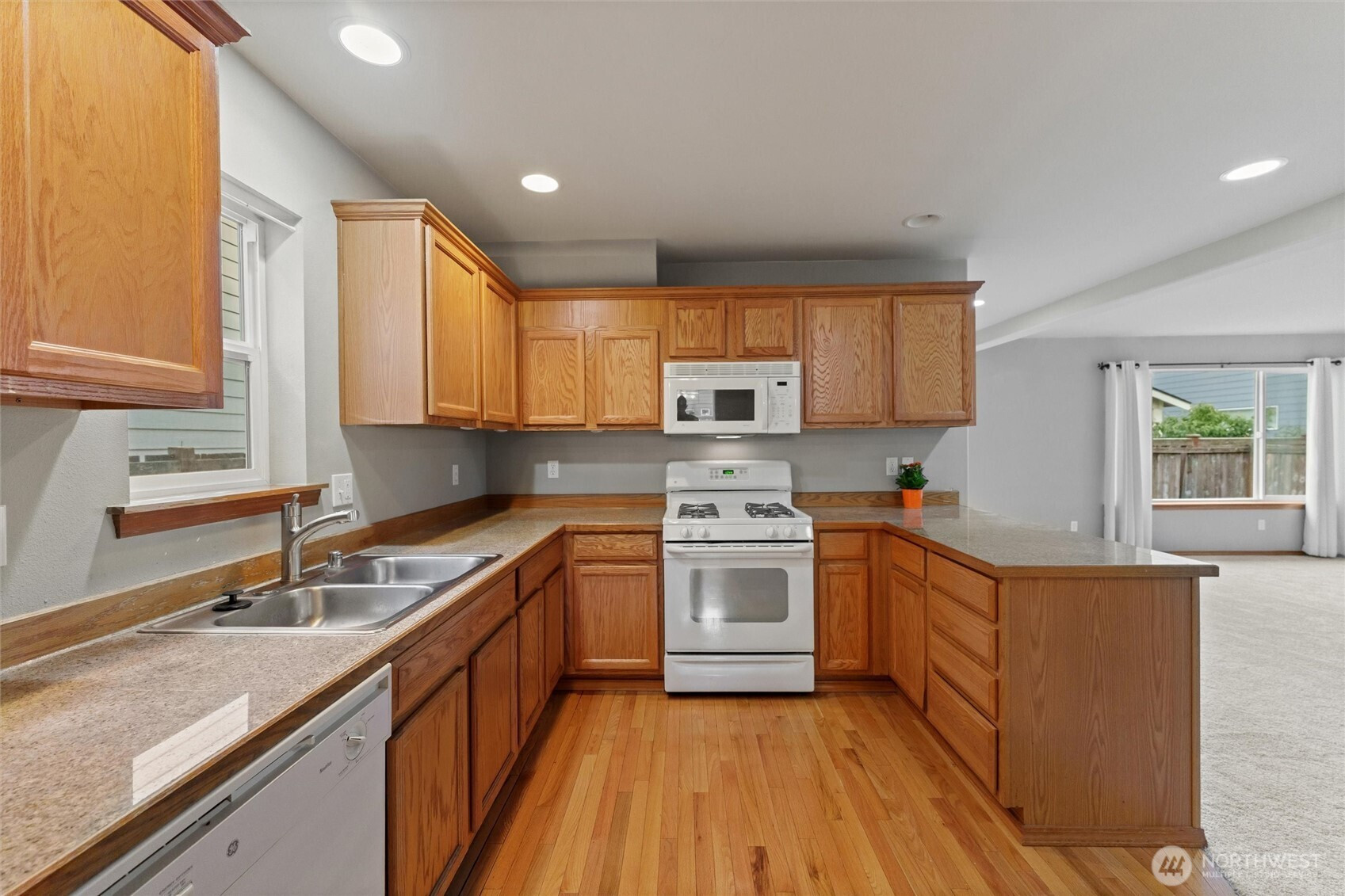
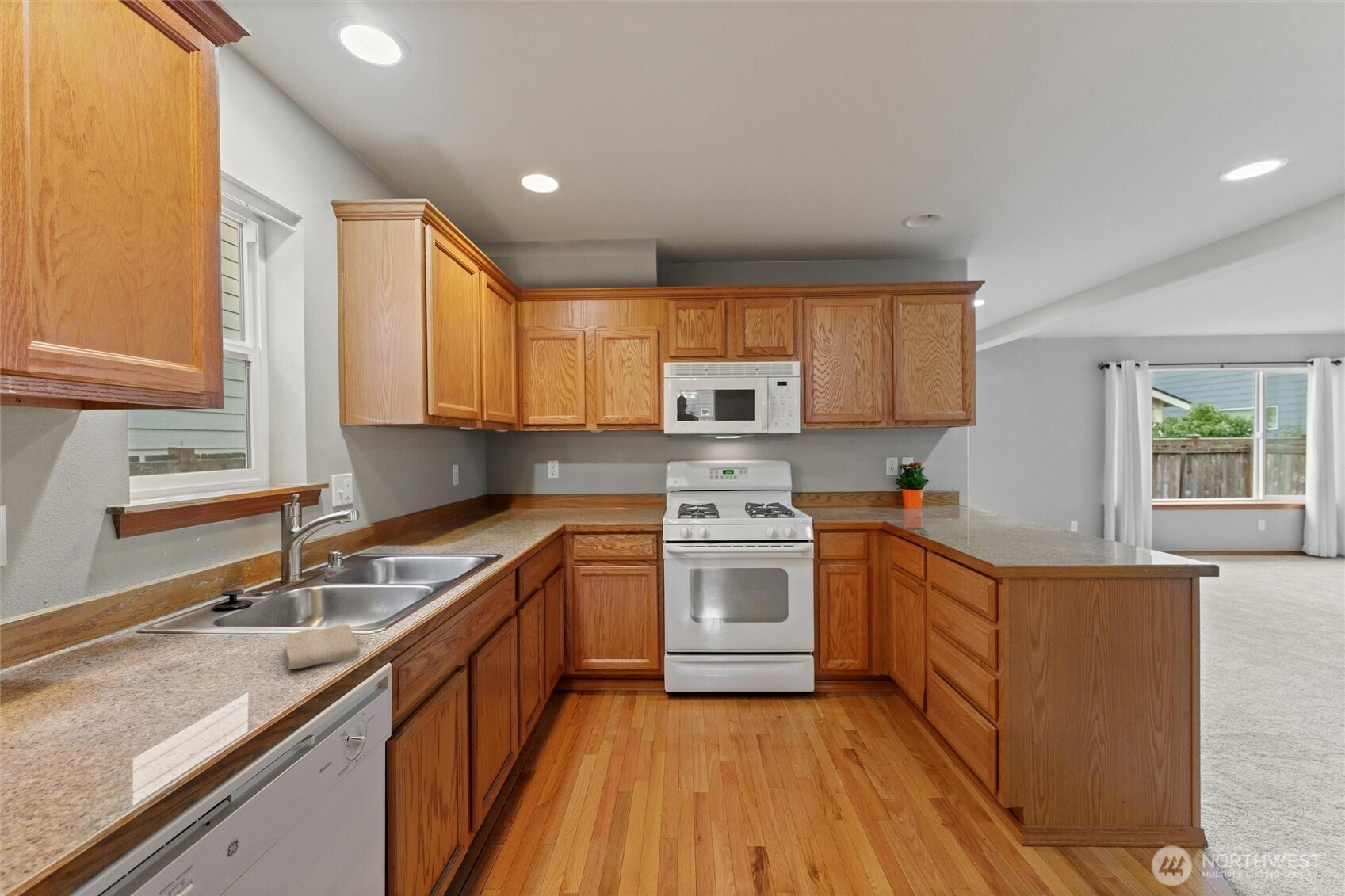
+ washcloth (321, 644)
